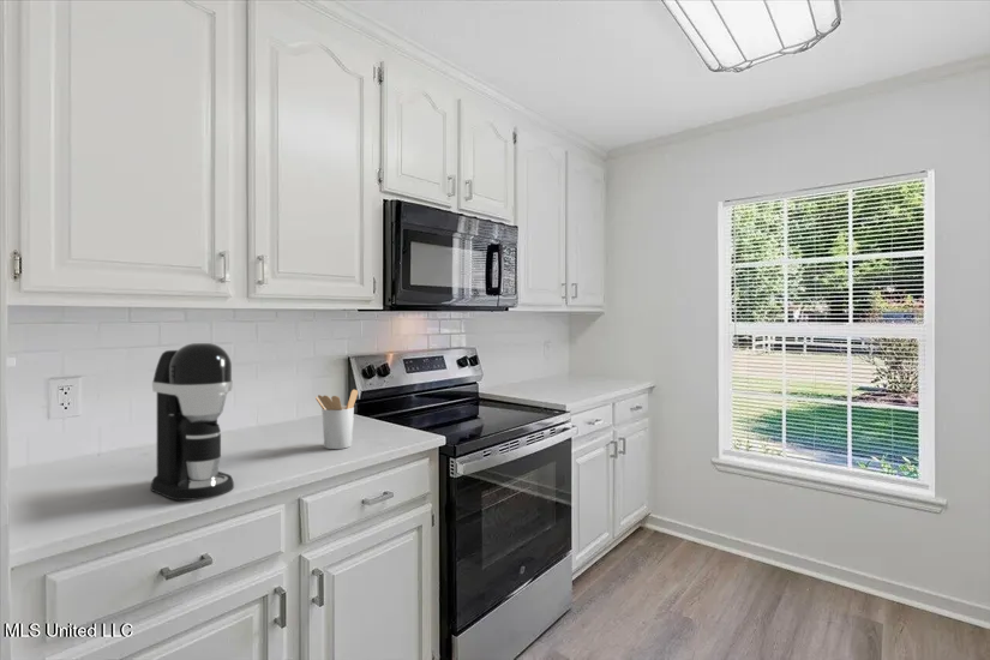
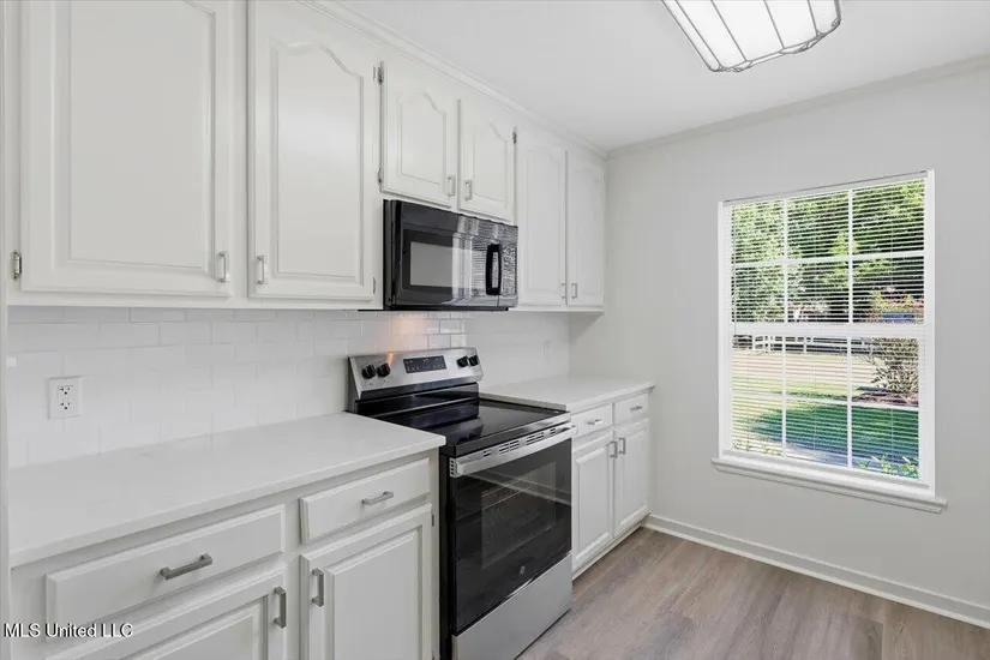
- coffee maker (192, 414)
- utensil holder (335, 419)
